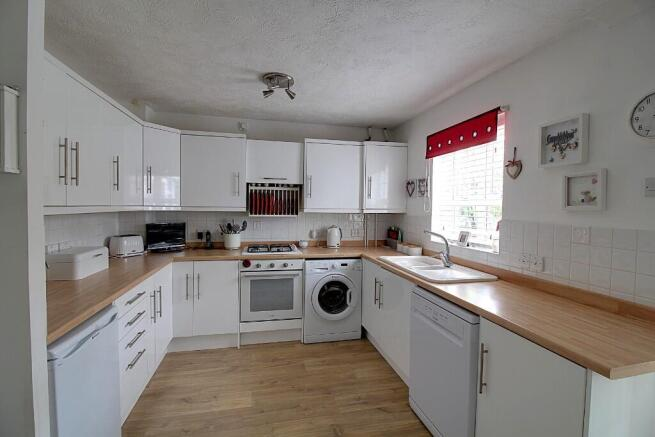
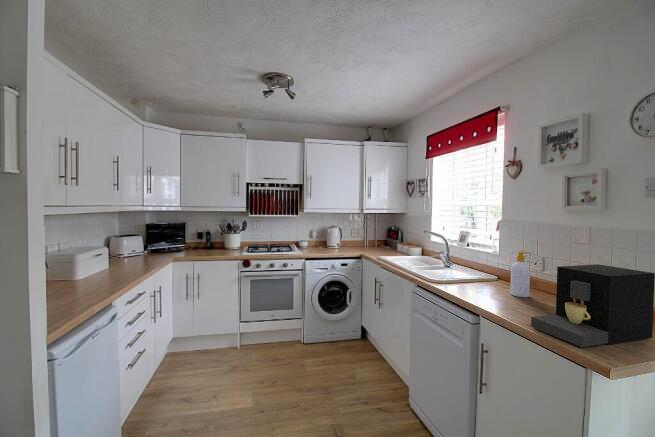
+ coffee maker (590, 301)
+ soap bottle (521, 273)
